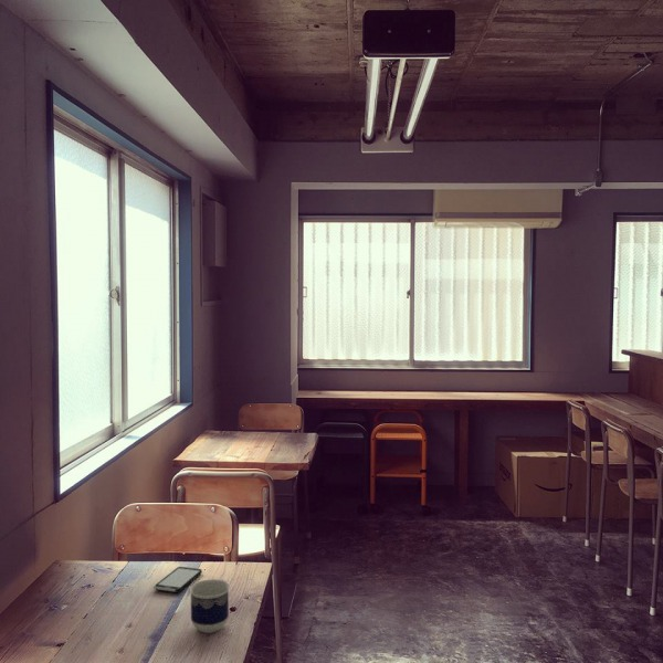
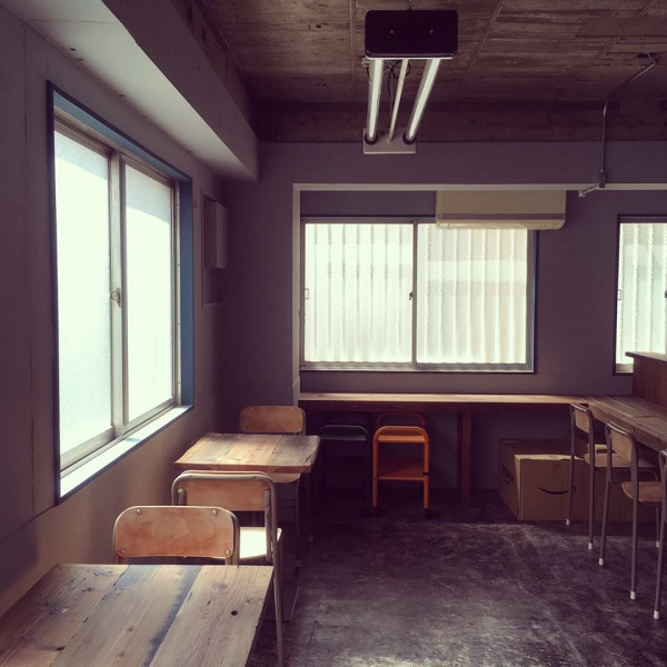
- smartphone (178, 579)
- cup (212, 604)
